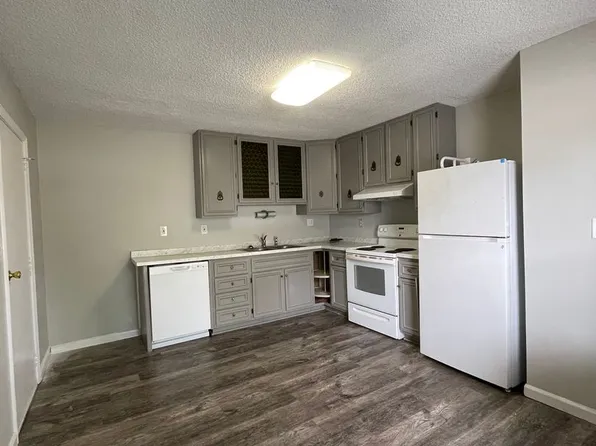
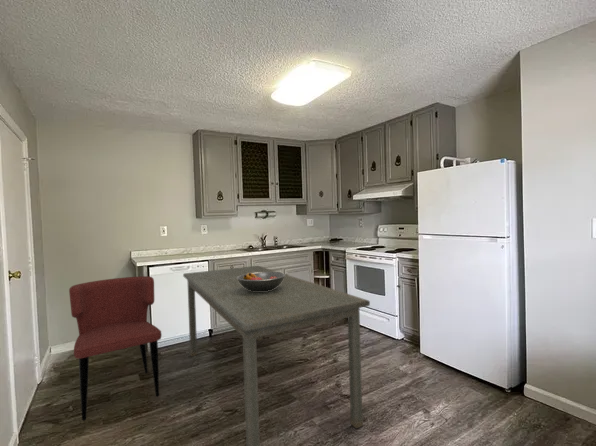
+ dining table (255, 333)
+ dining chair (117, 339)
+ fruit bowl (261, 280)
